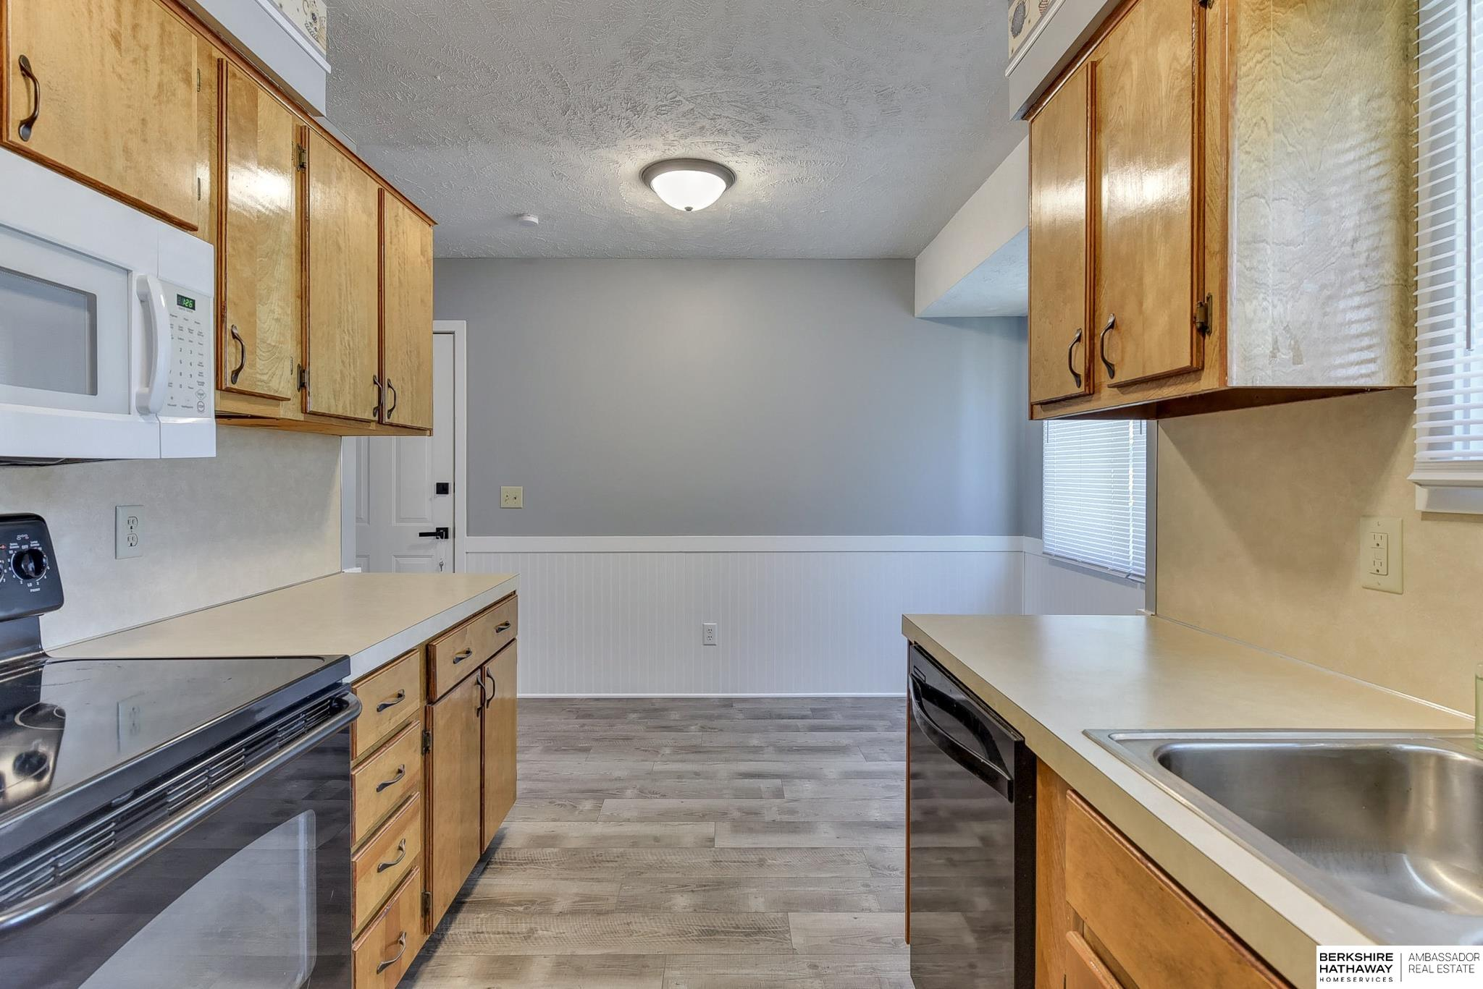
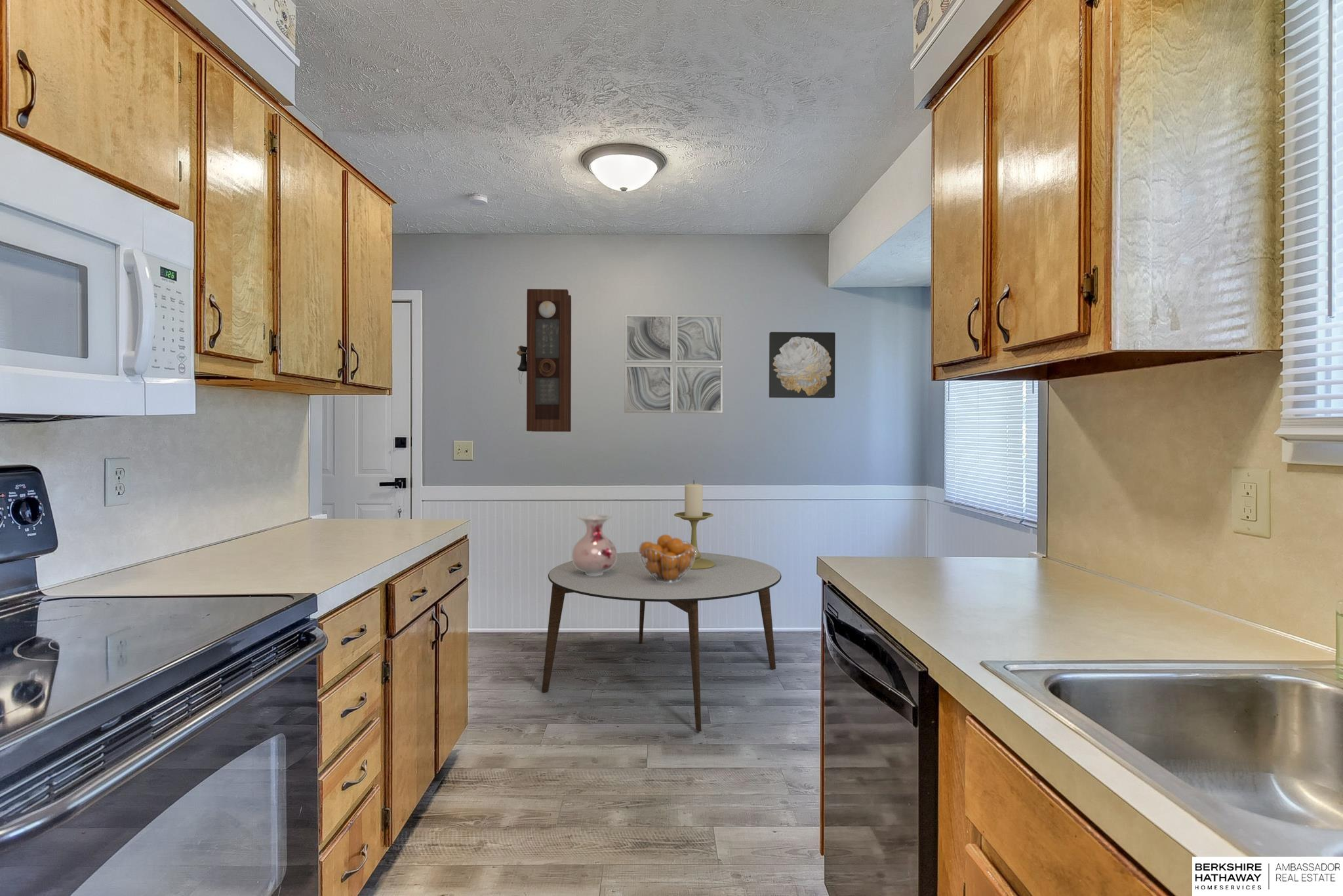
+ wall art (672, 365)
+ wall art (801, 365)
+ candle holder (694, 522)
+ pendulum clock (542, 361)
+ fruit basket (668, 557)
+ vase (594, 545)
+ dining table (643, 623)
